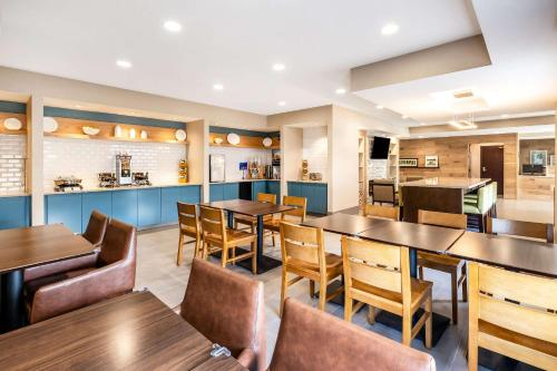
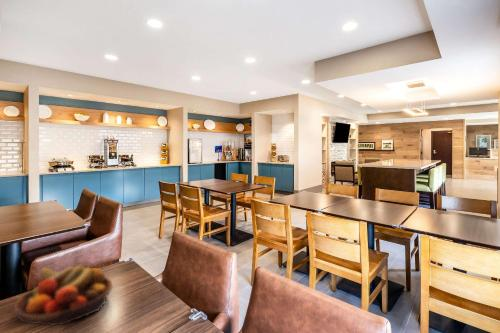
+ fruit bowl (66, 289)
